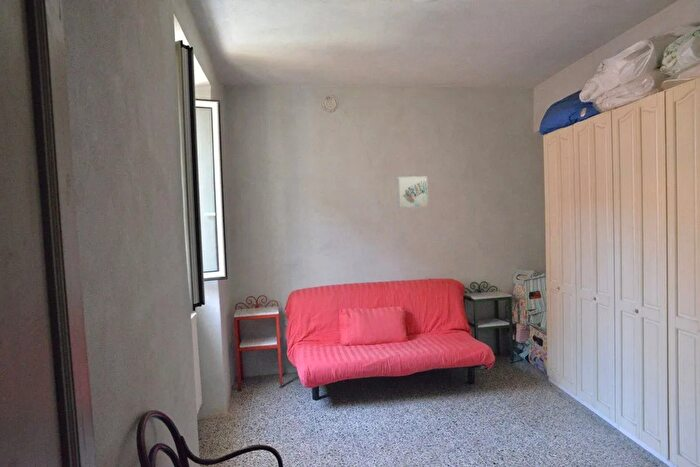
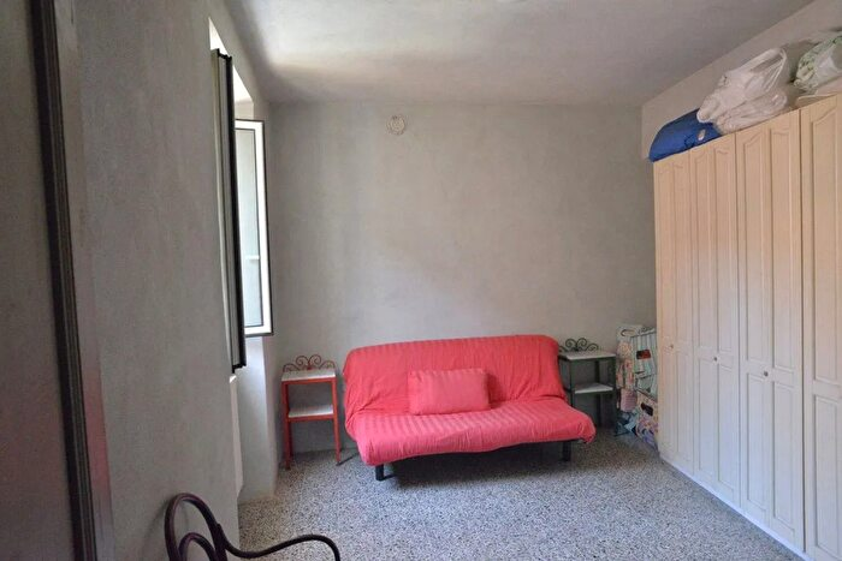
- wall art (412, 192)
